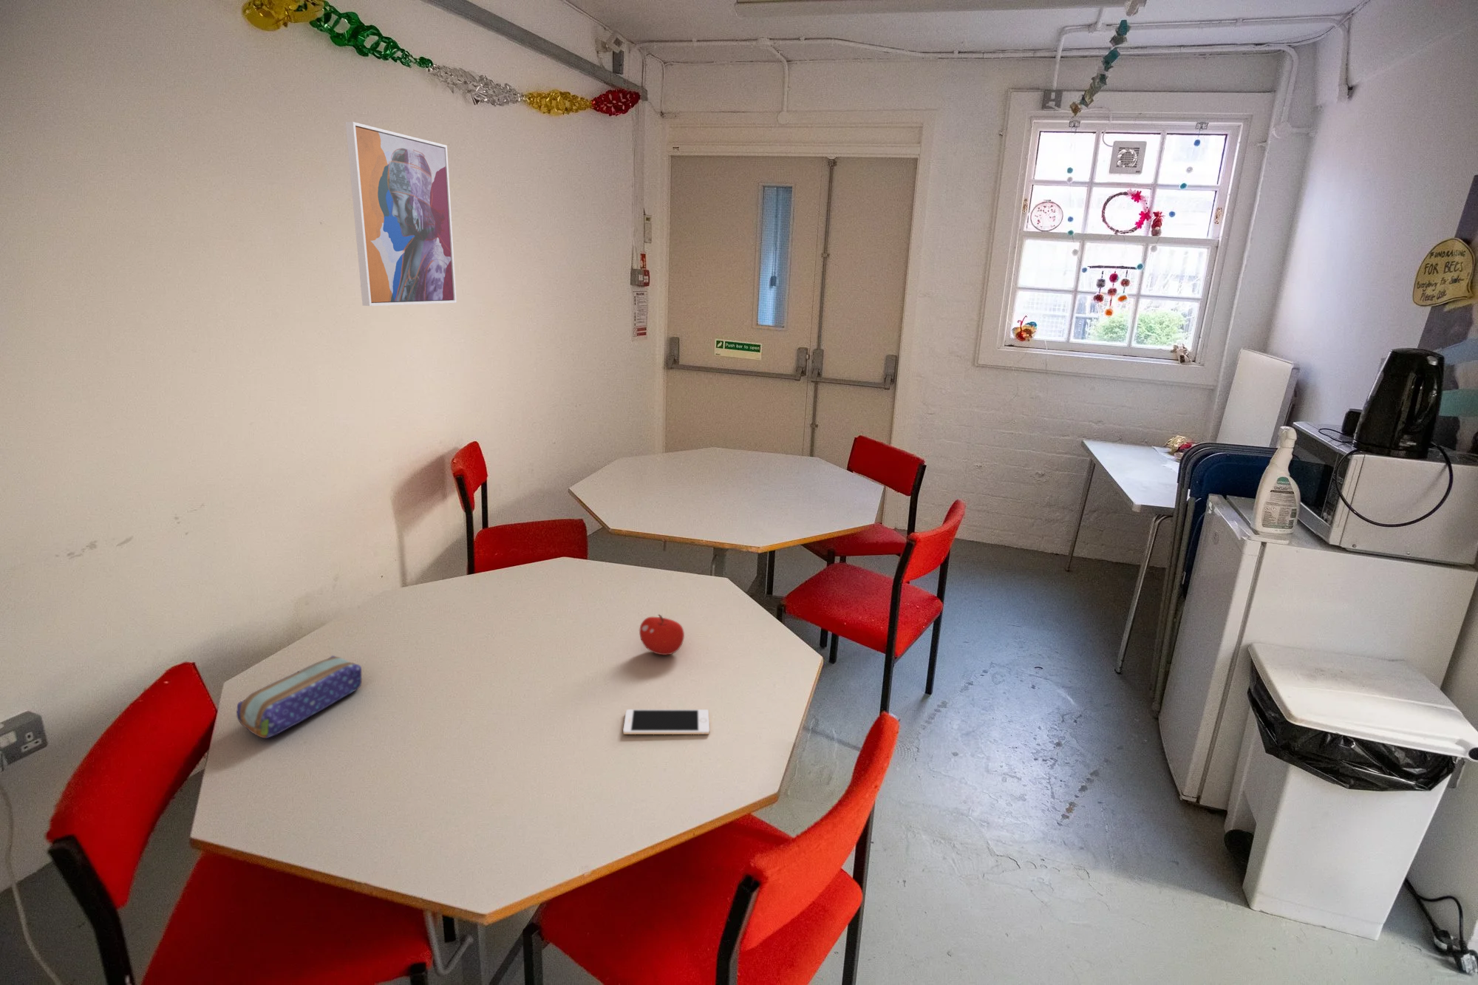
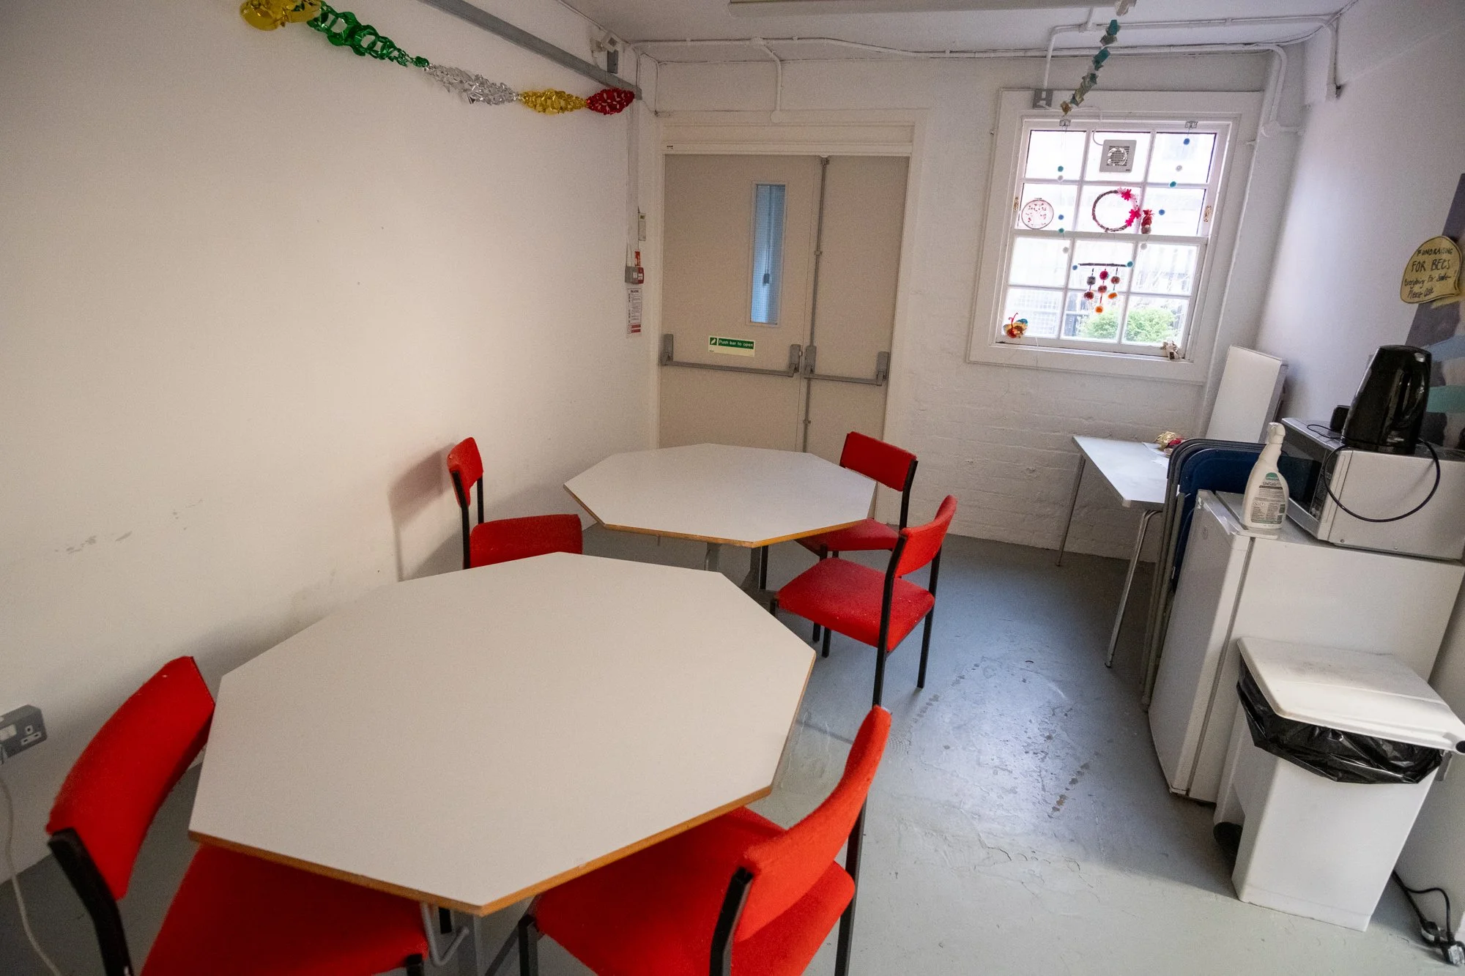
- pencil case (301, 694)
- fruit (662, 632)
- cell phone (667, 721)
- wall art (407, 222)
